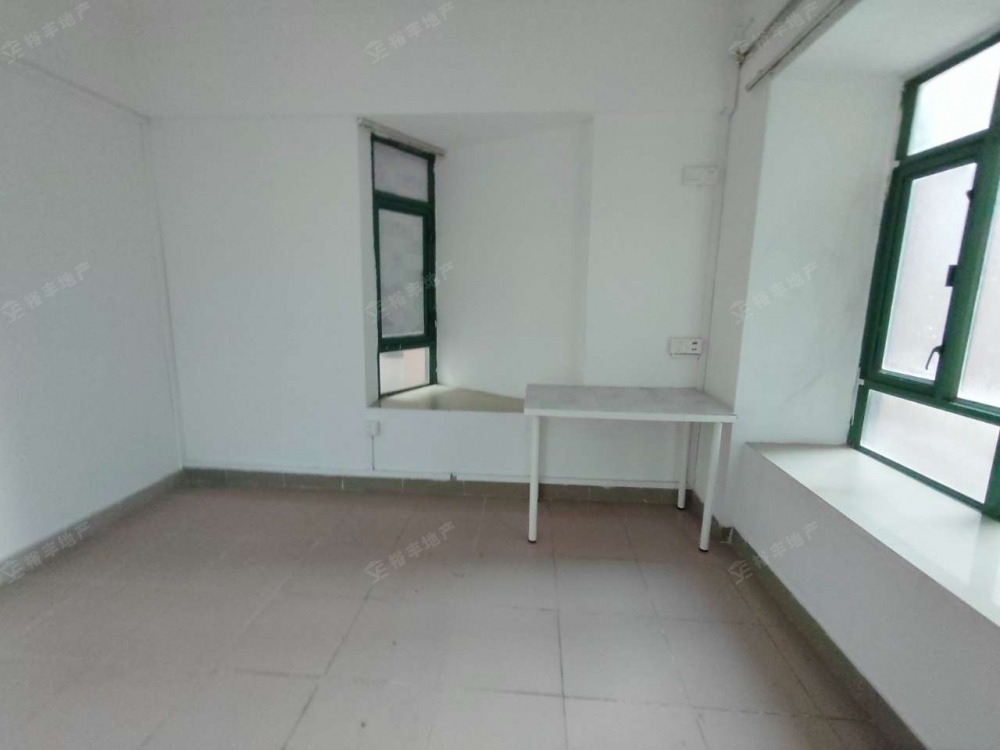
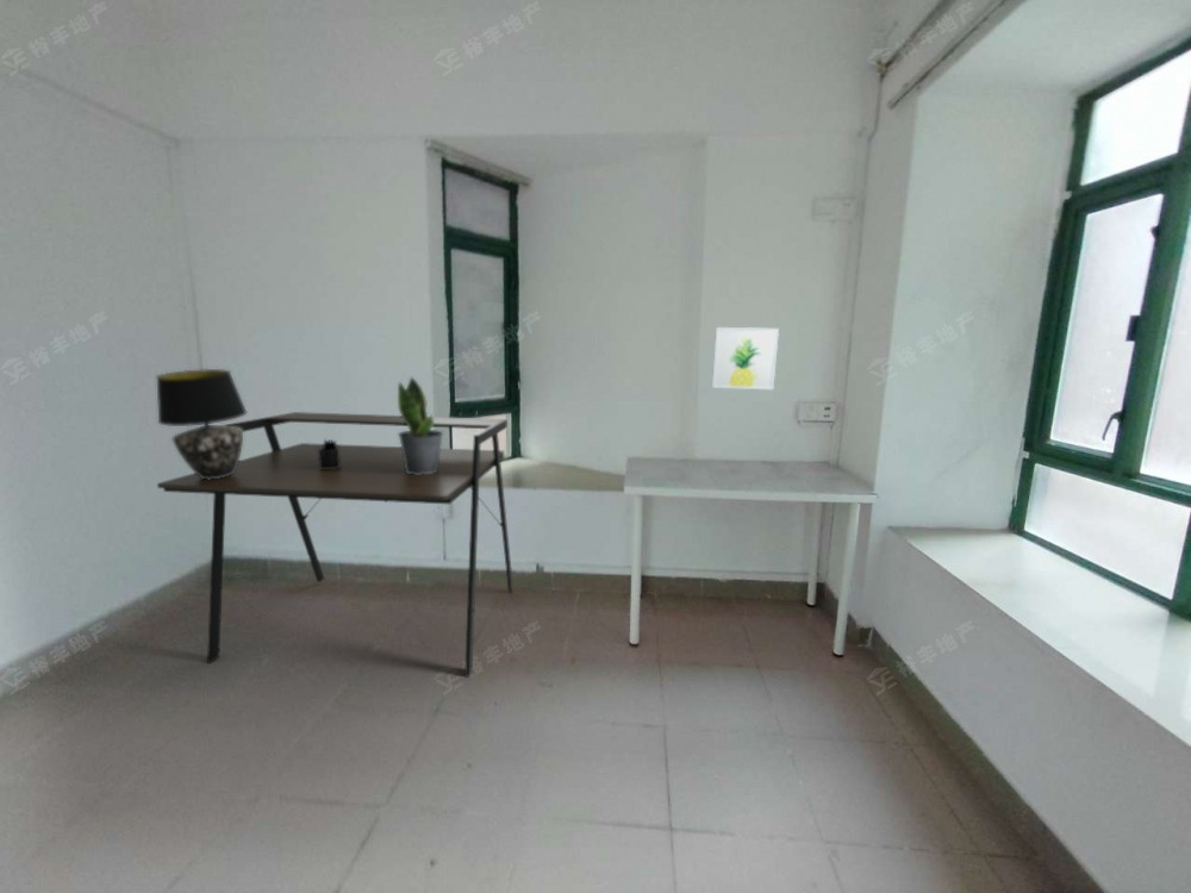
+ desk (369, 500)
+ potted plant (420, 424)
+ pen holder (329, 452)
+ wall art (744, 358)
+ table lamp (211, 425)
